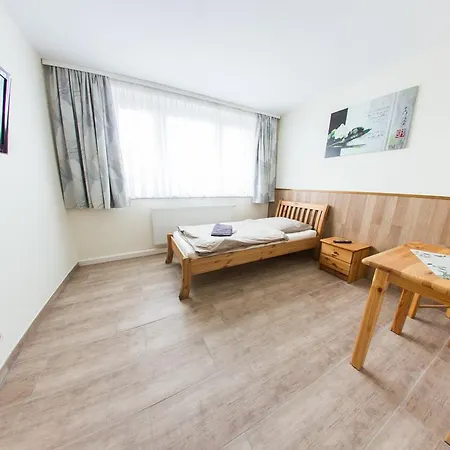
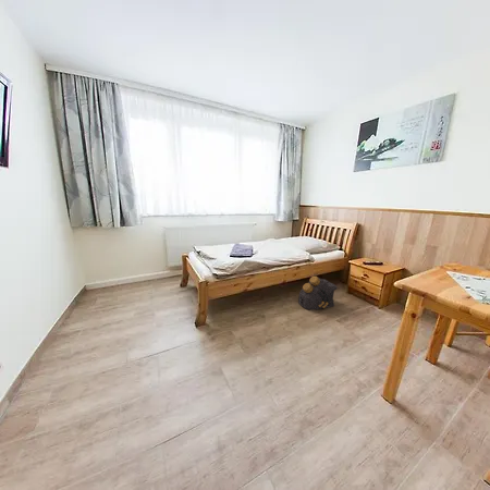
+ backpack (318, 290)
